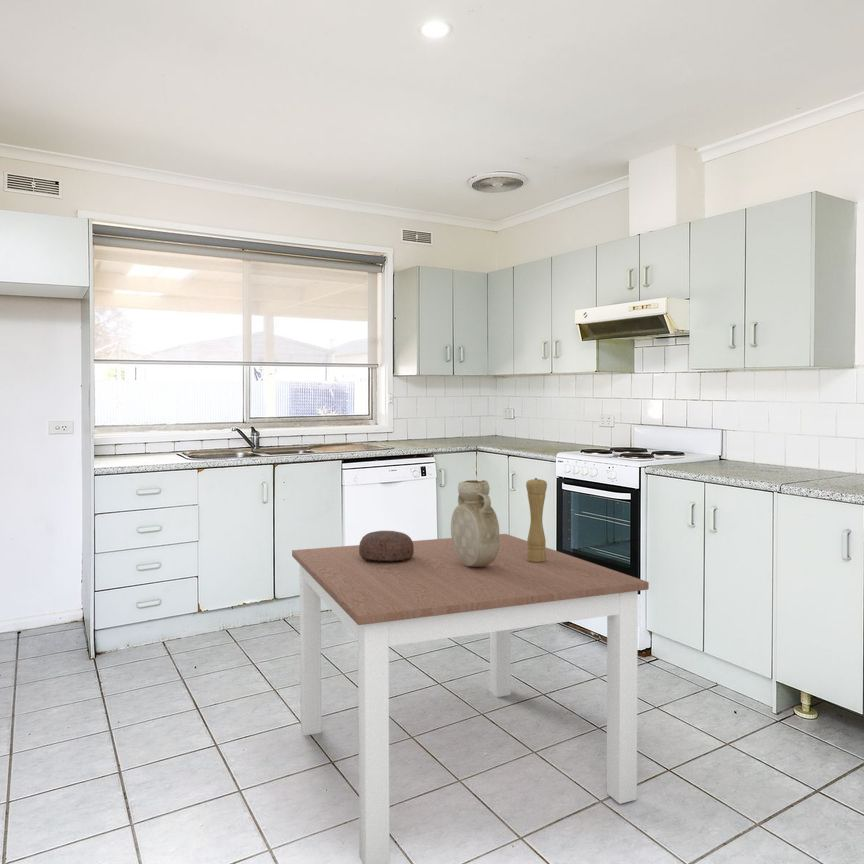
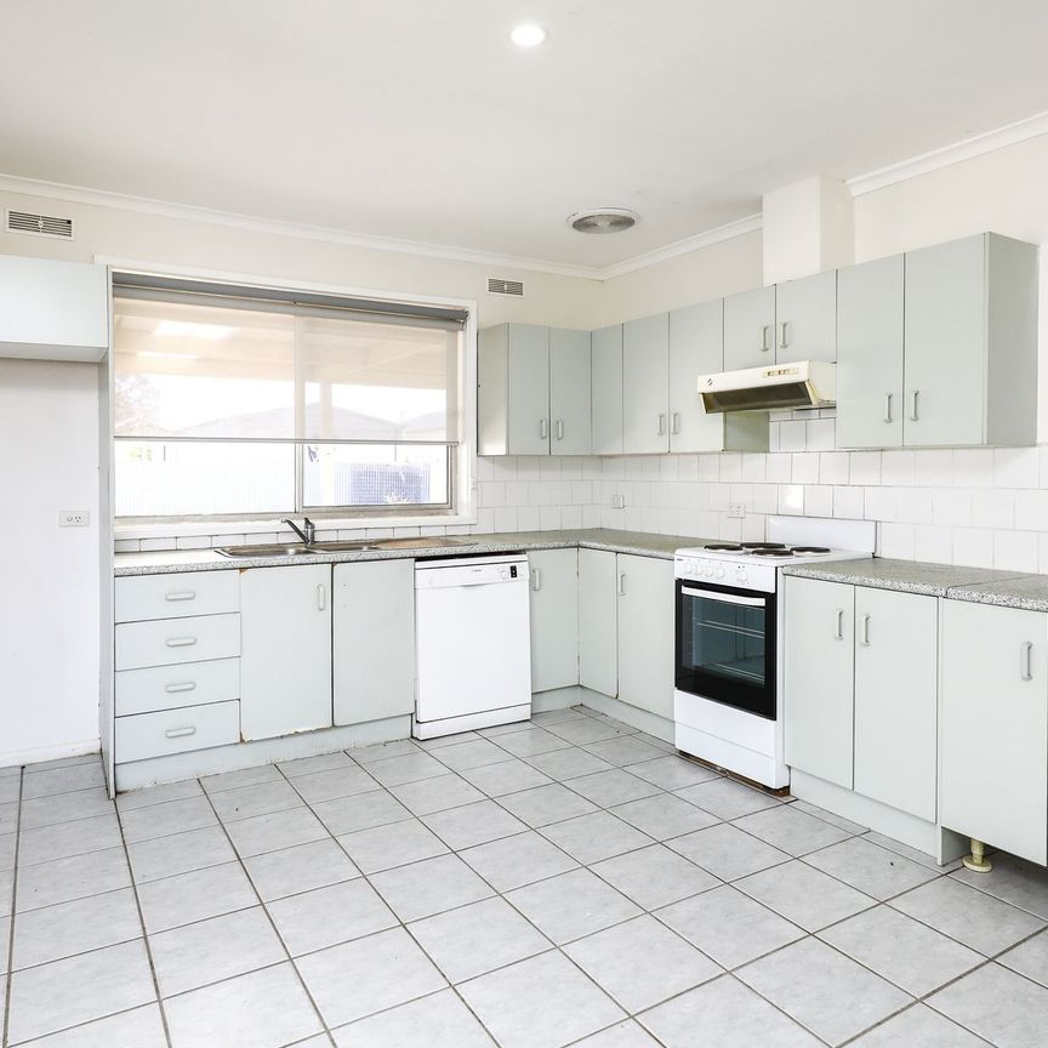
- vase (475, 523)
- decorative bowl (386, 544)
- dining table (451, 637)
- pepper mill (536, 518)
